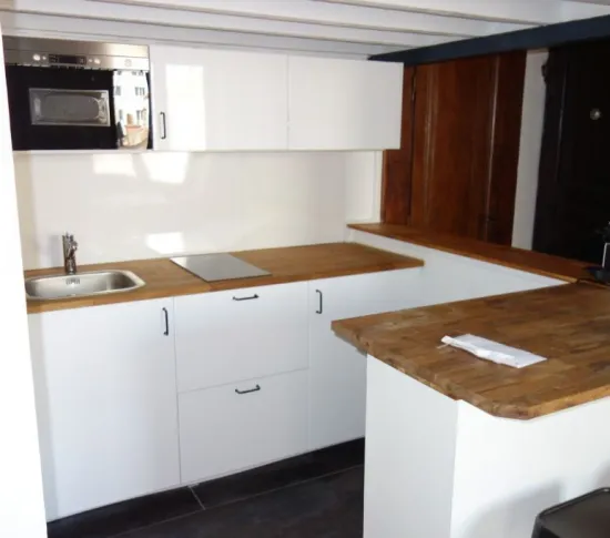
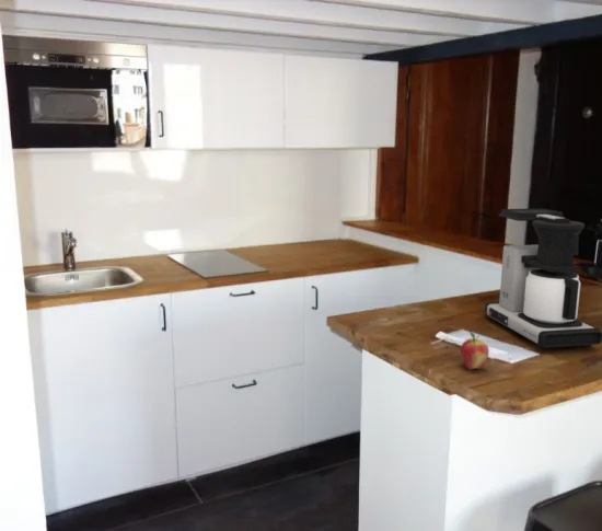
+ coffee maker (543, 274)
+ fruit (474, 348)
